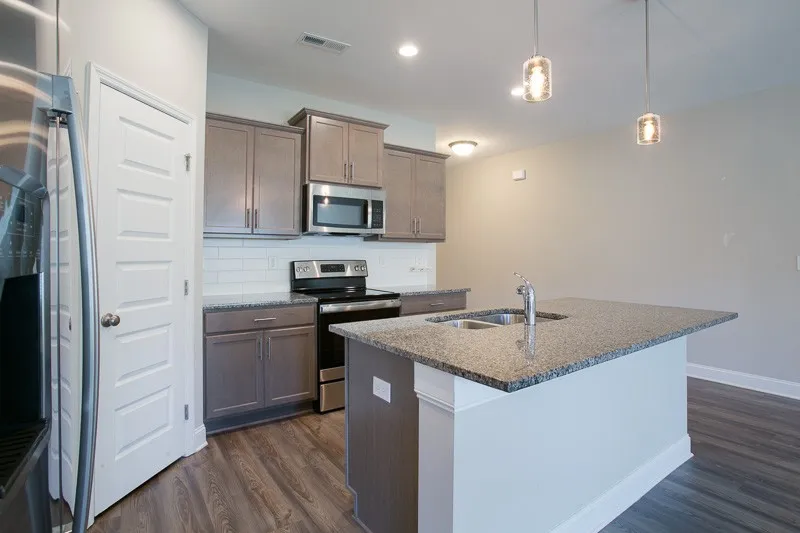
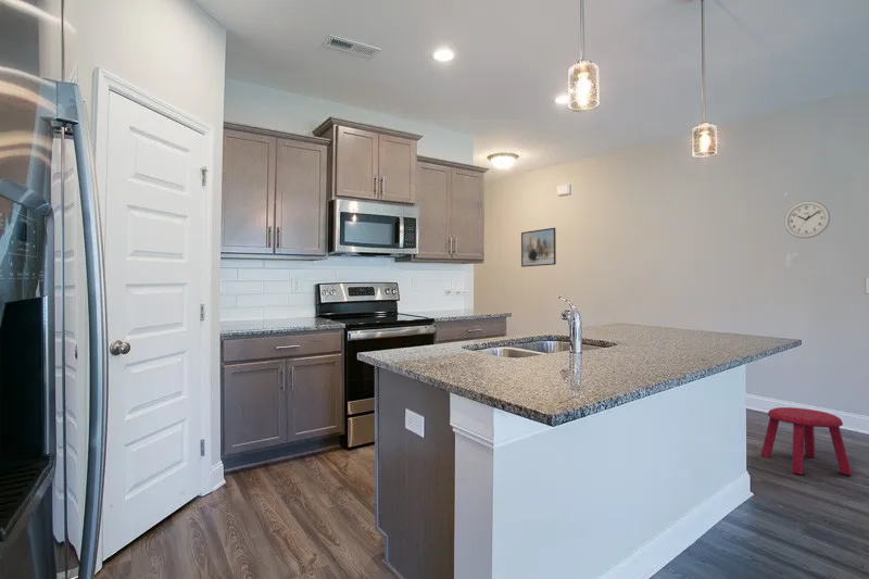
+ wall clock (806, 219)
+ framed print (538, 248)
+ stool (804, 438)
